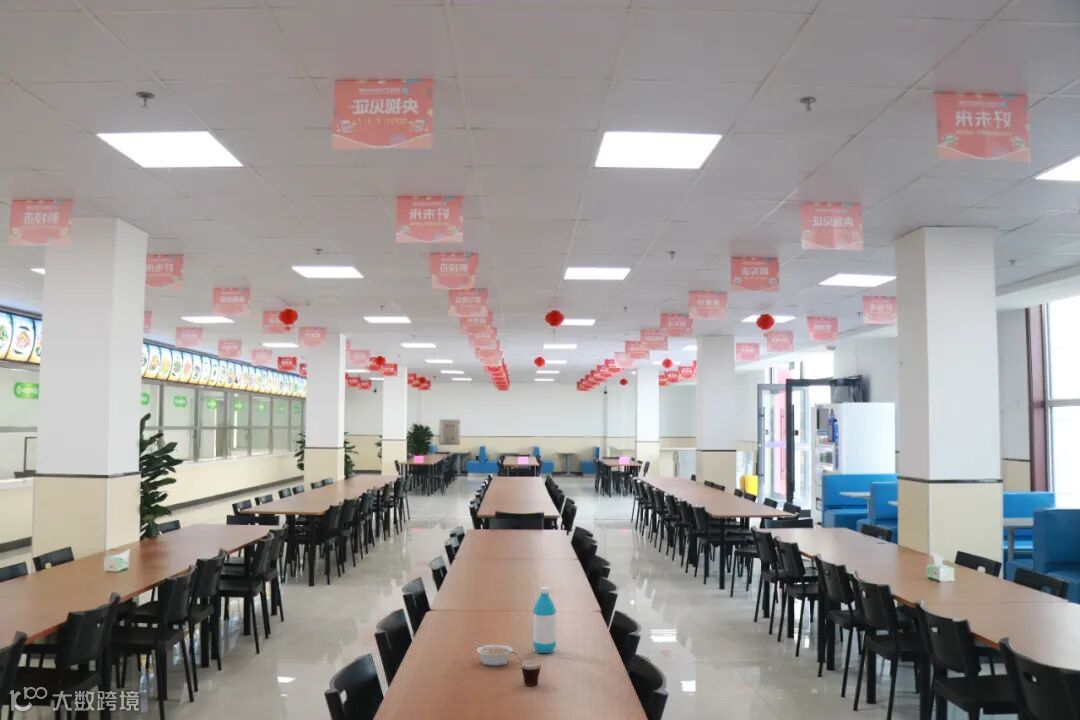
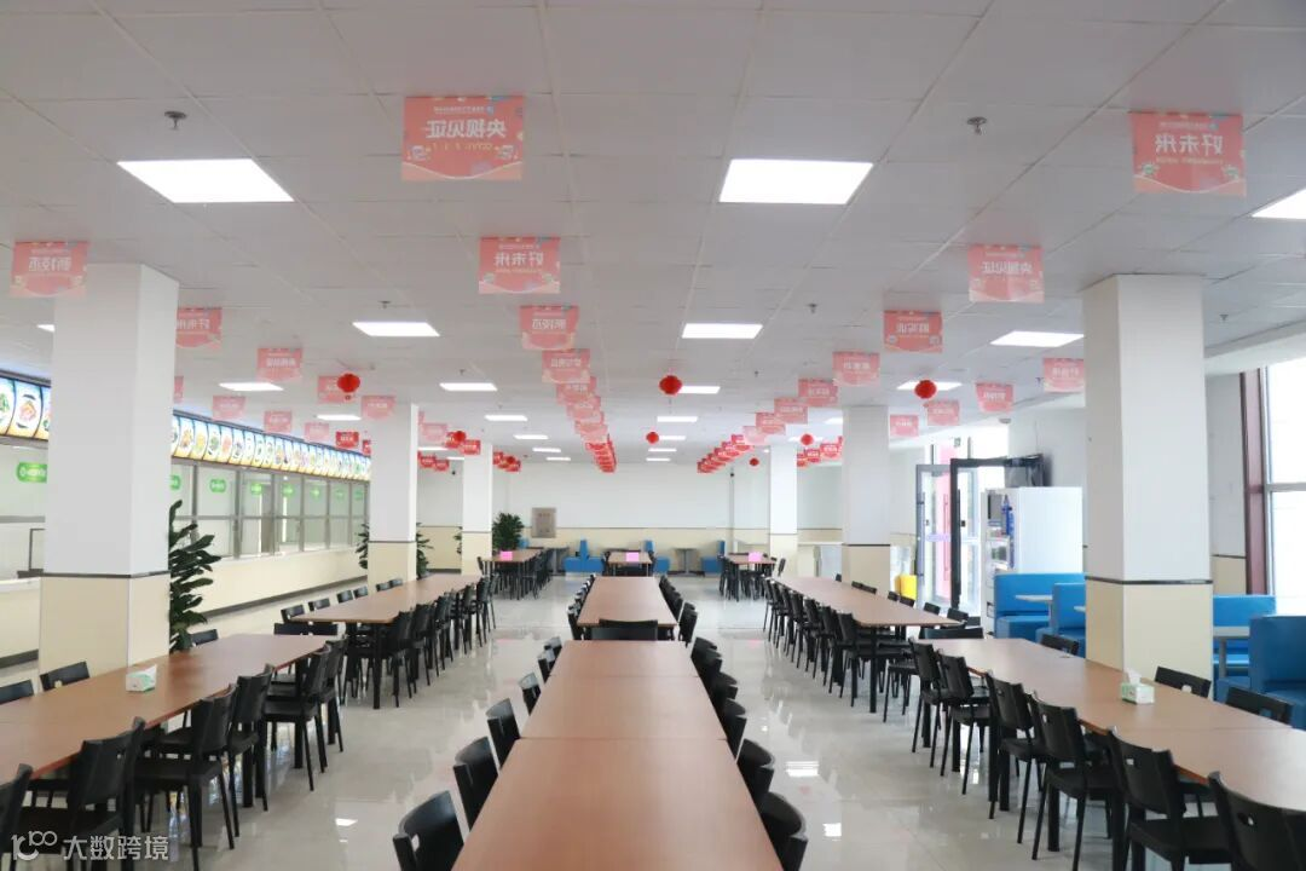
- cup (522, 666)
- legume (493, 654)
- water bottle (544, 619)
